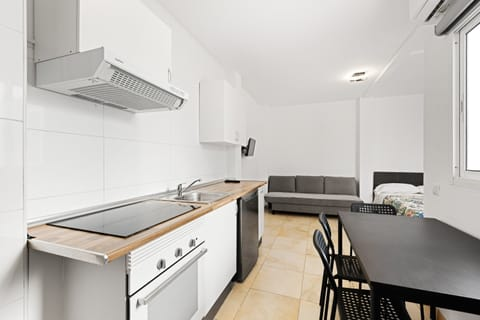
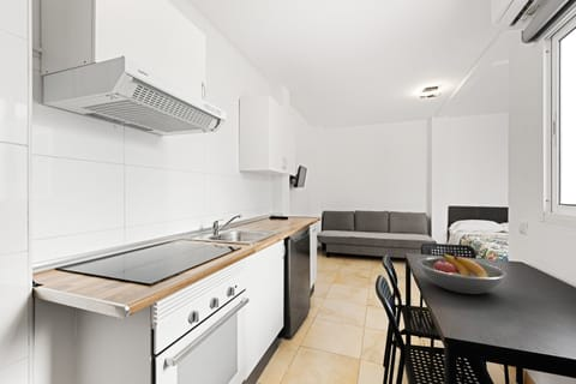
+ fruit bowl (458, 274)
